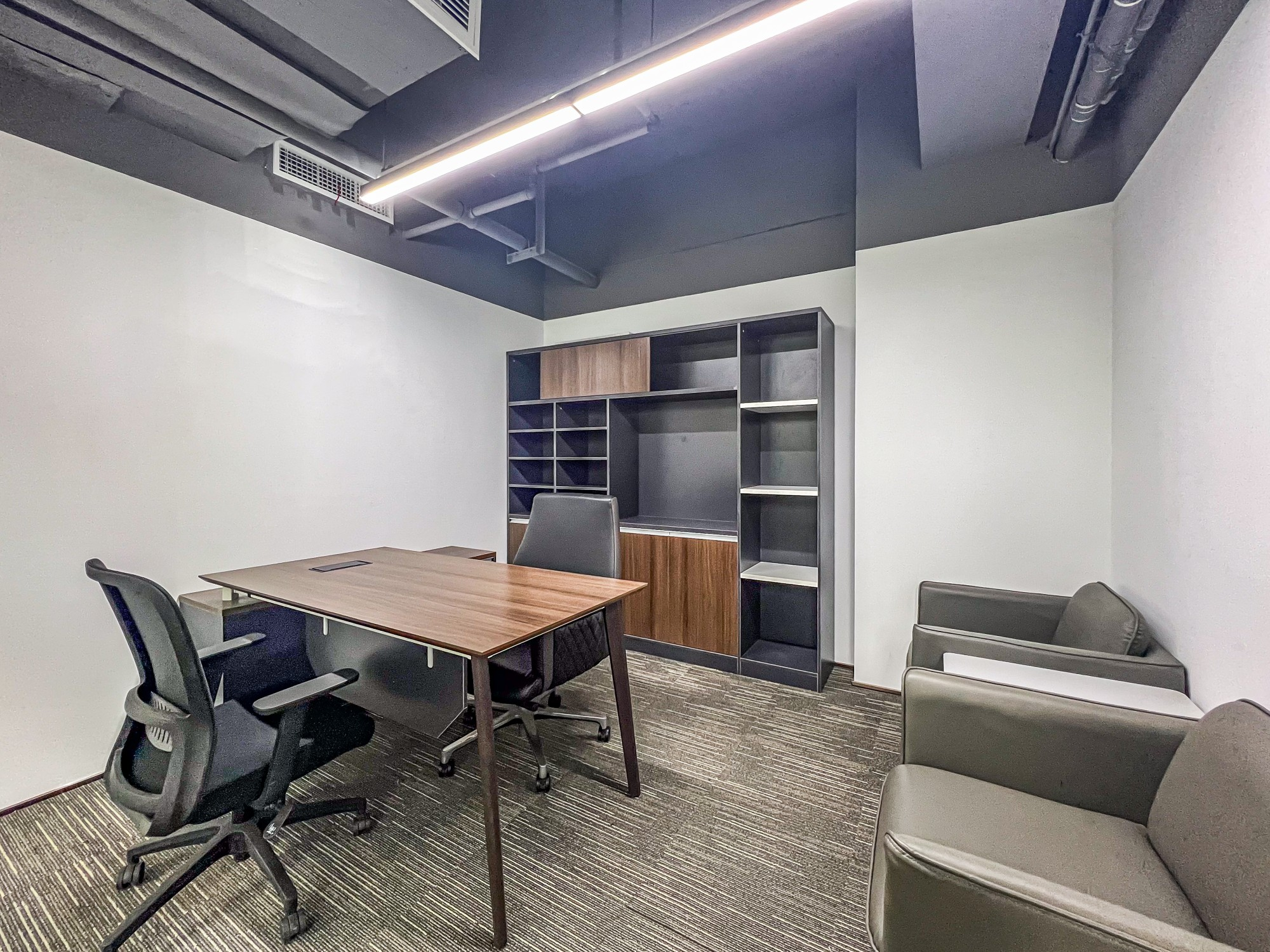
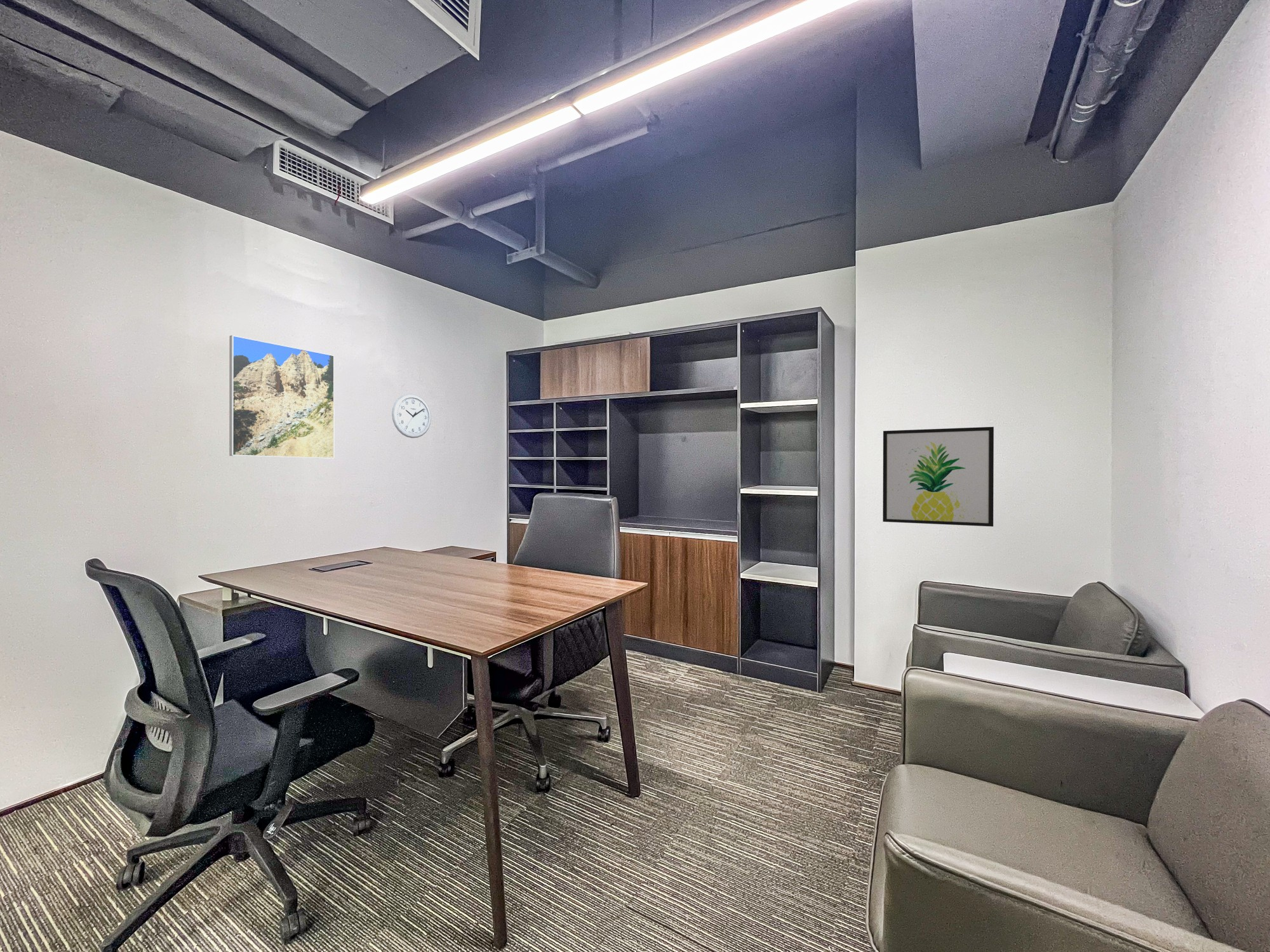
+ wall art (935, 476)
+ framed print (286, 402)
+ wall clock (413, 416)
